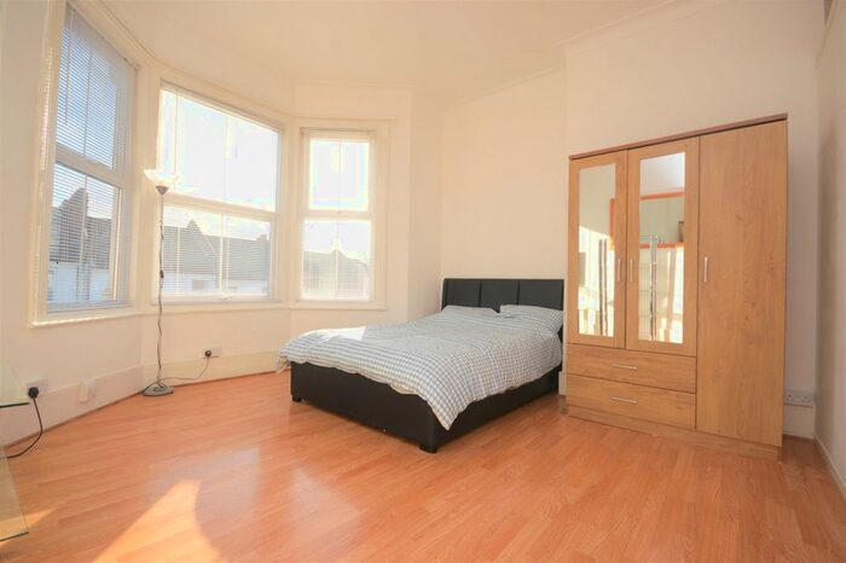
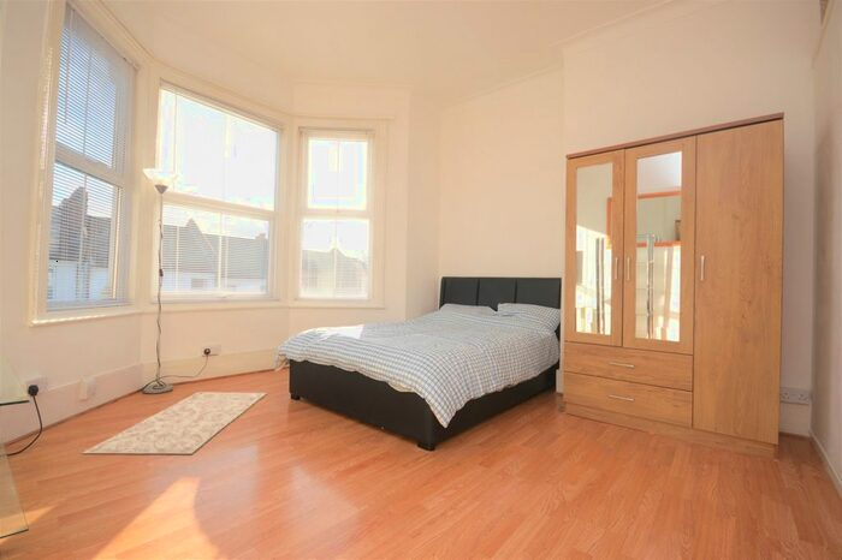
+ rug (195, 416)
